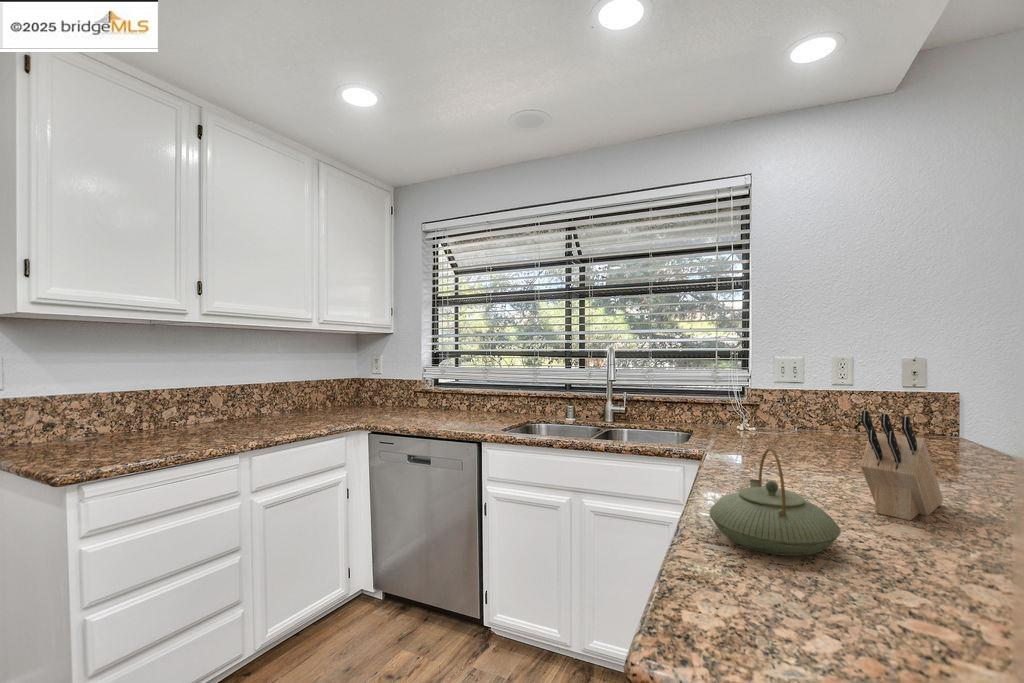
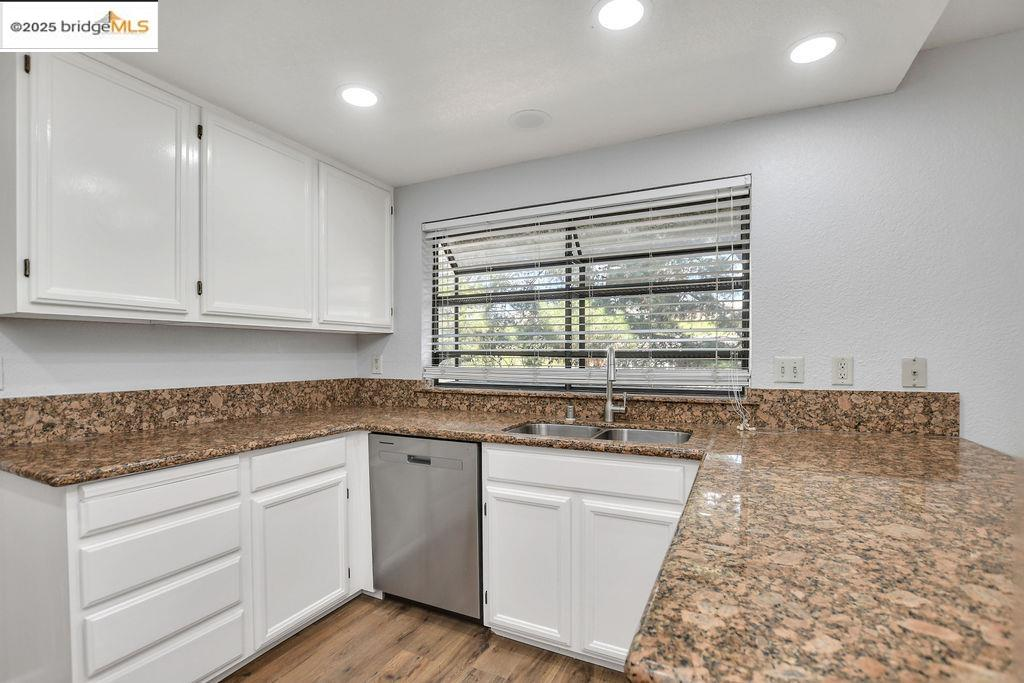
- teapot (769, 492)
- knife block (900, 459)
